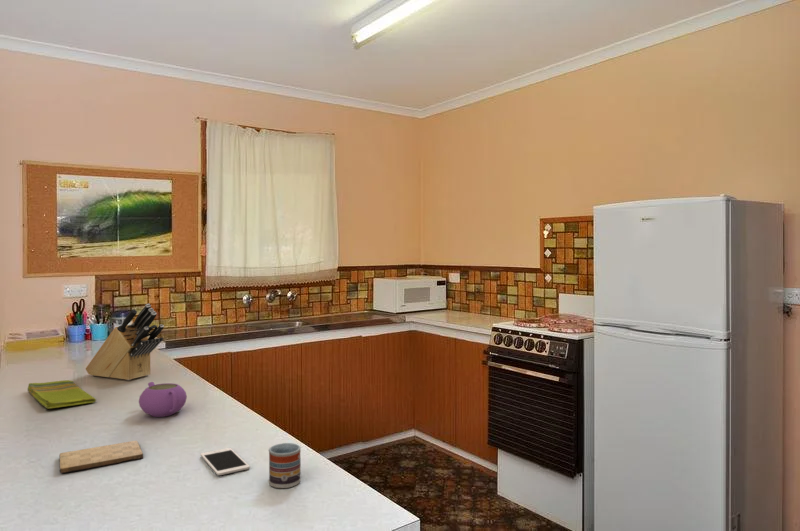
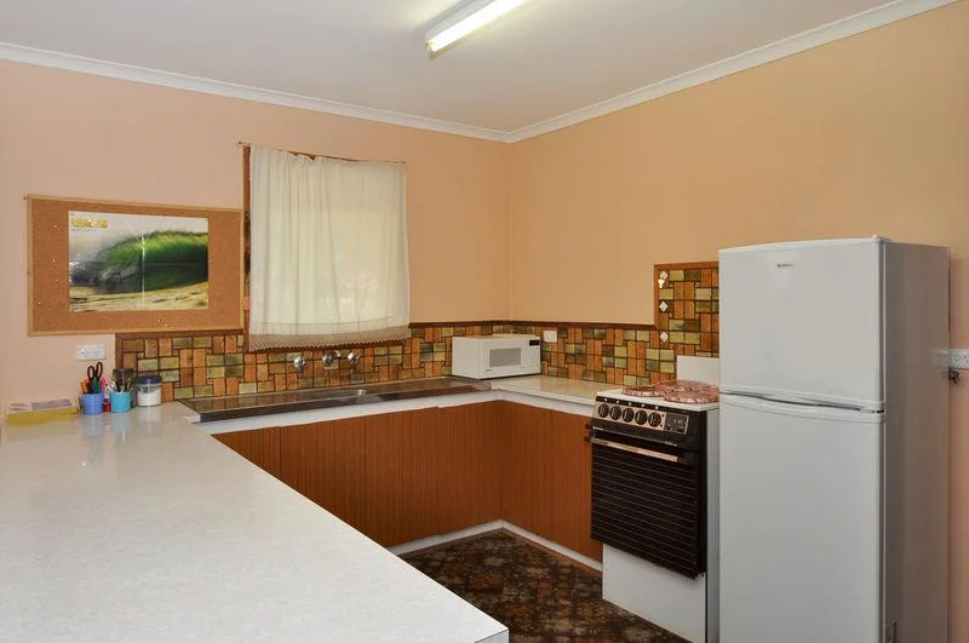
- cup (282, 463)
- cutting board (101, 455)
- teapot (162, 399)
- knife block (125, 340)
- dish towel (60, 392)
- cell phone (224, 460)
